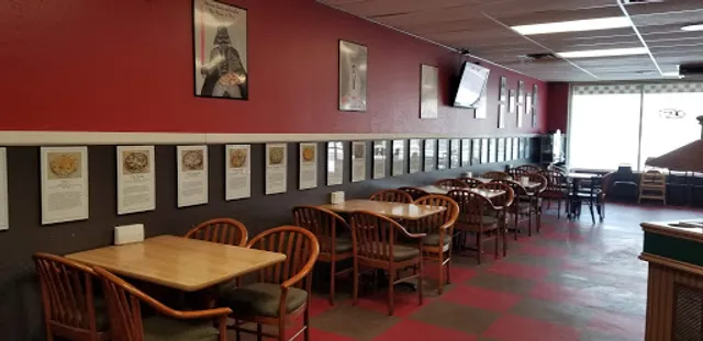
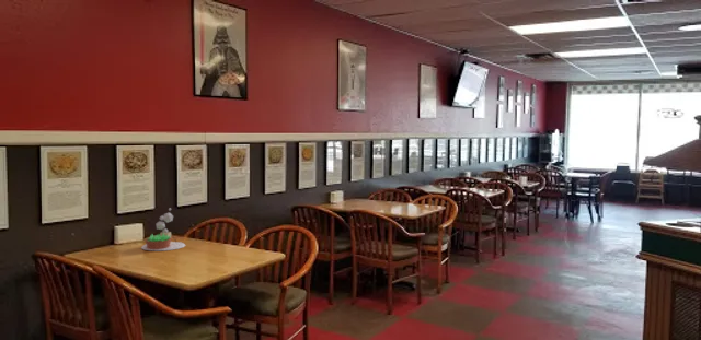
+ succulent plant (163, 227)
